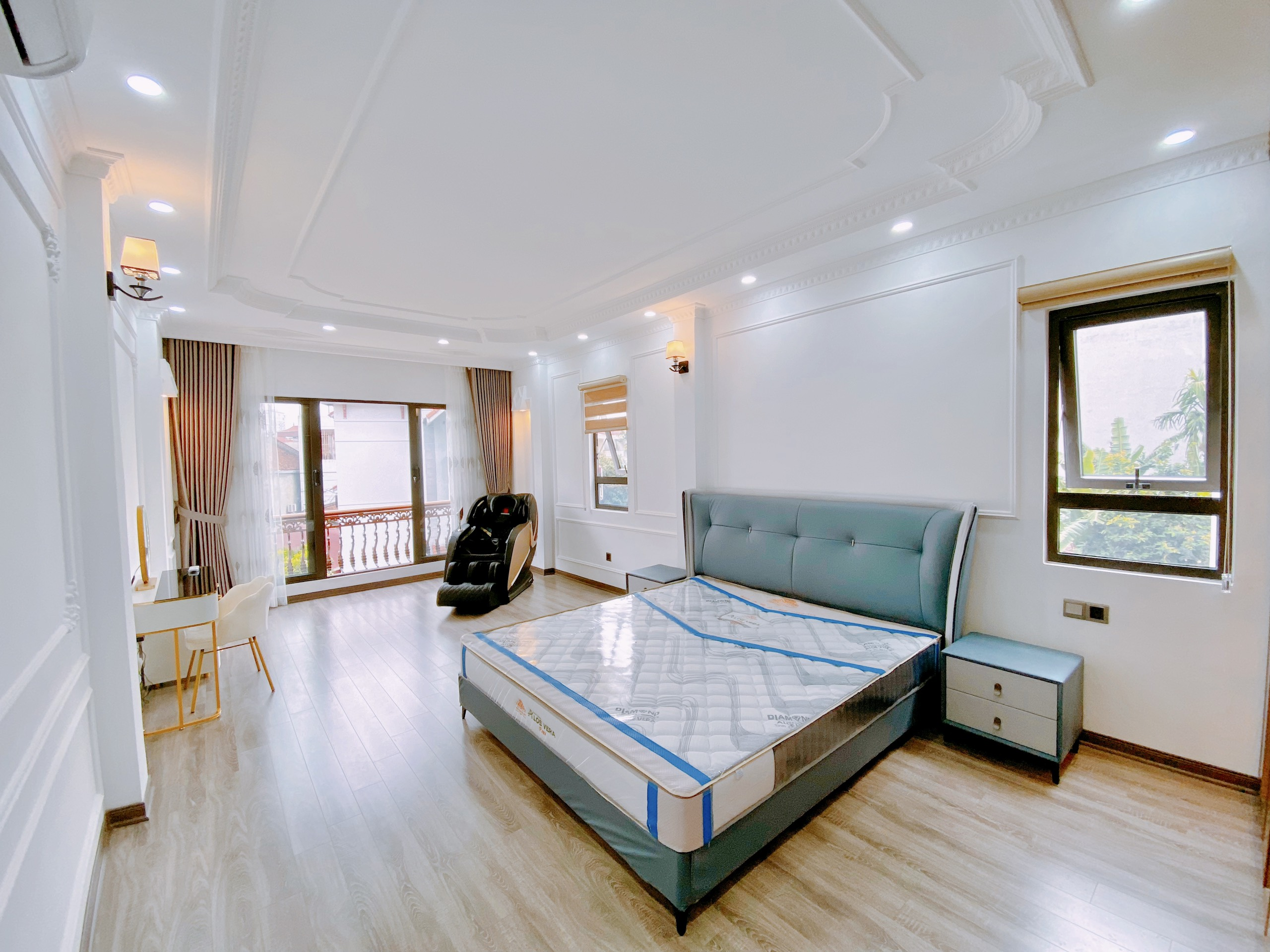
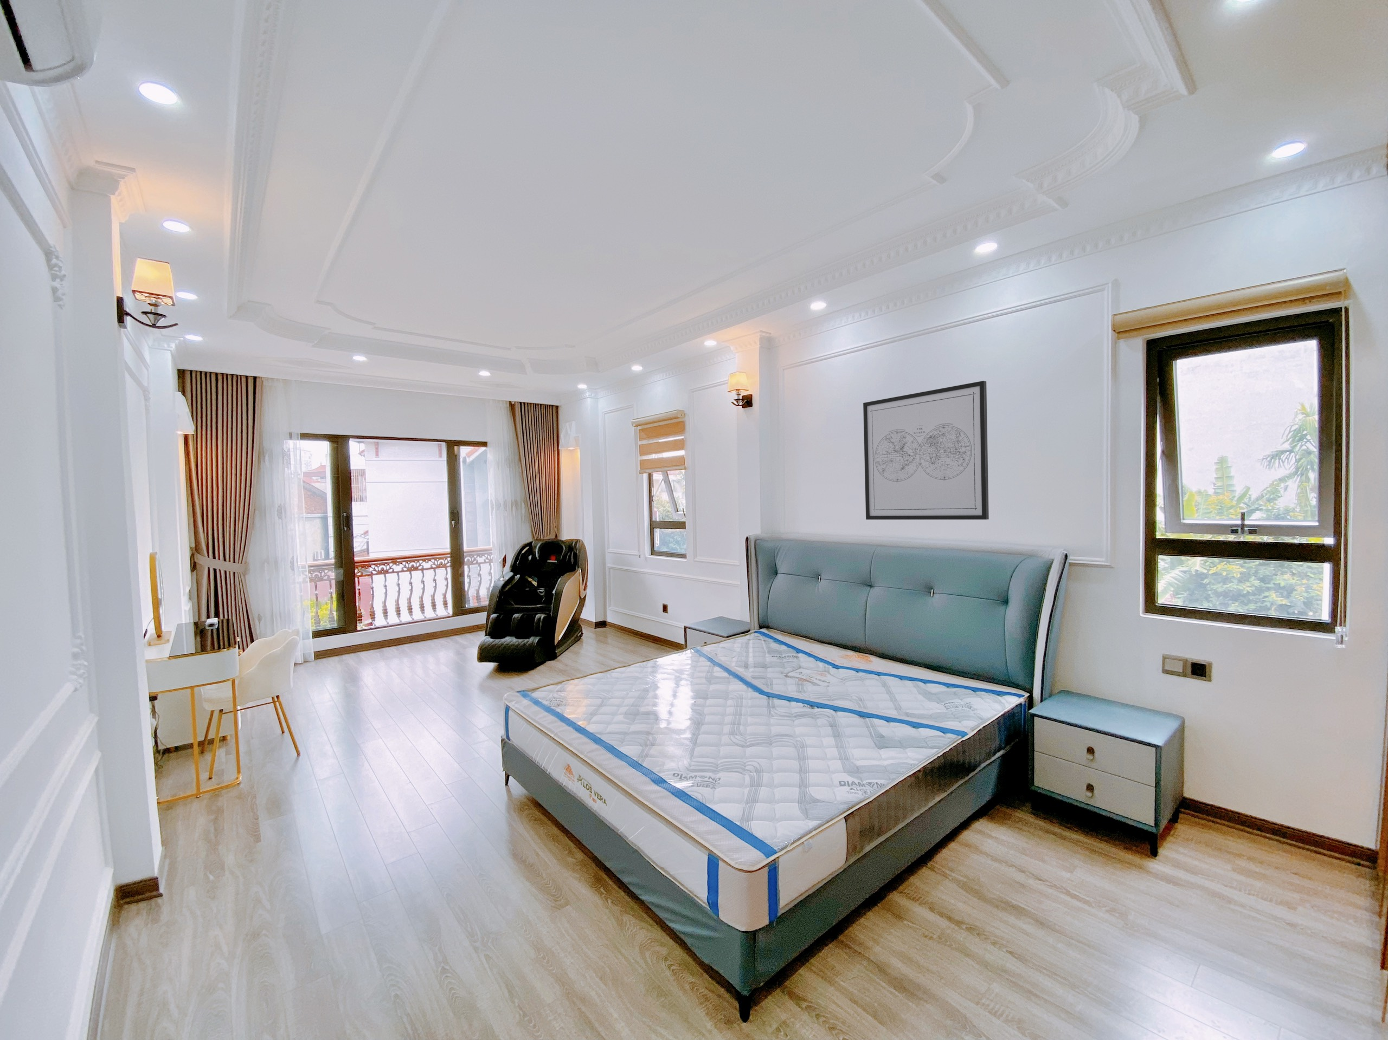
+ wall art (920, 456)
